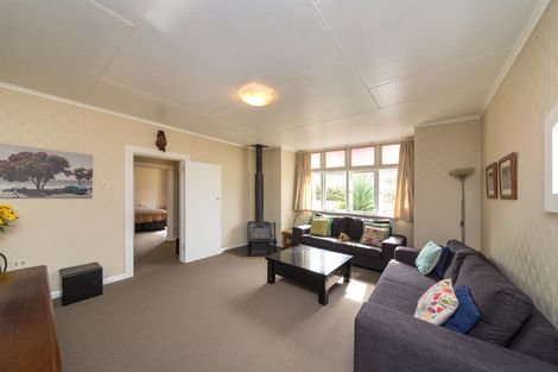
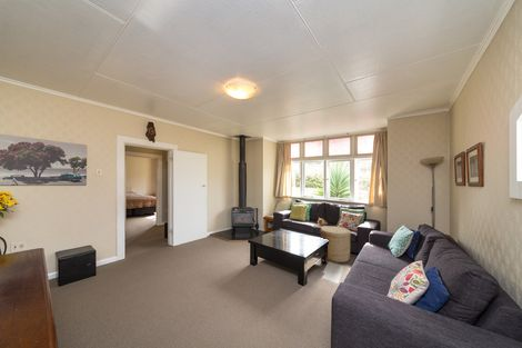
+ basket (334, 242)
